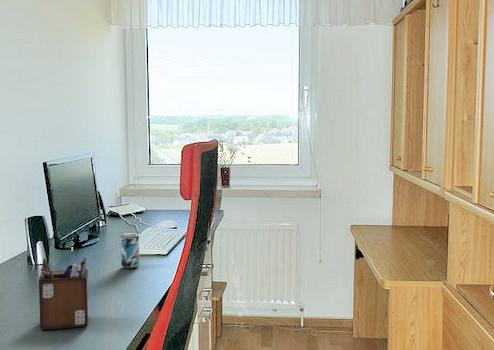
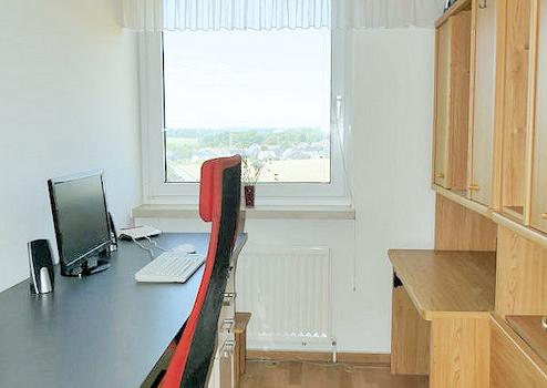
- beer can (130, 250)
- desk organizer (64, 289)
